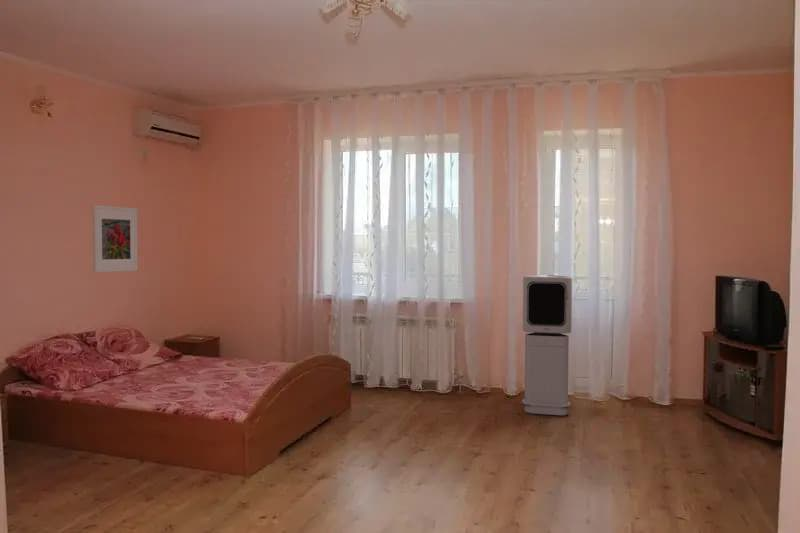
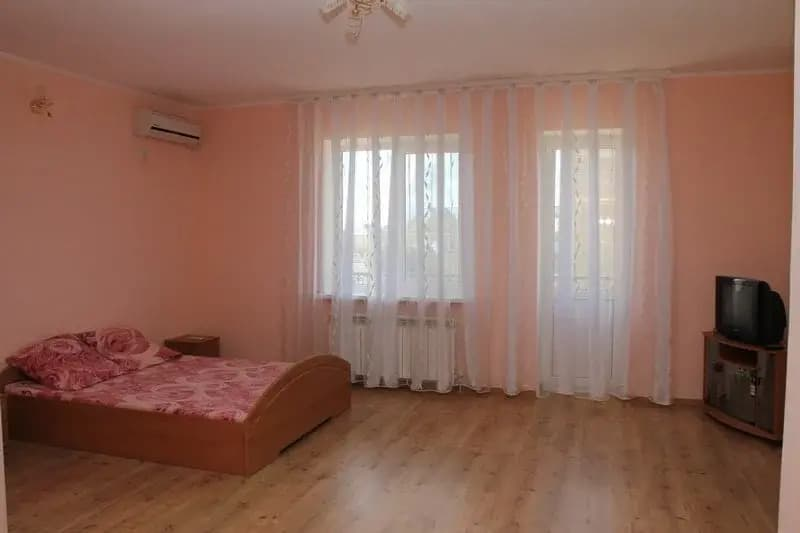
- air purifier (547, 342)
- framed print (116, 239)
